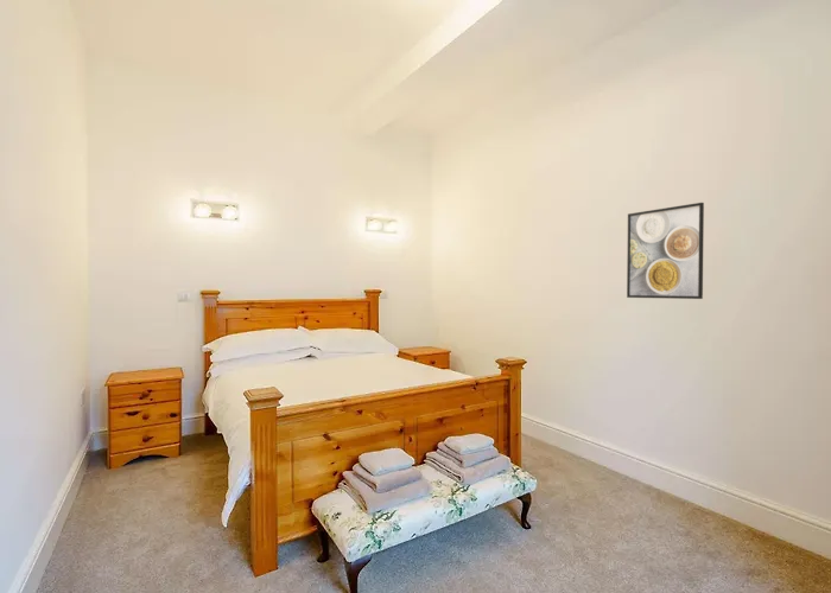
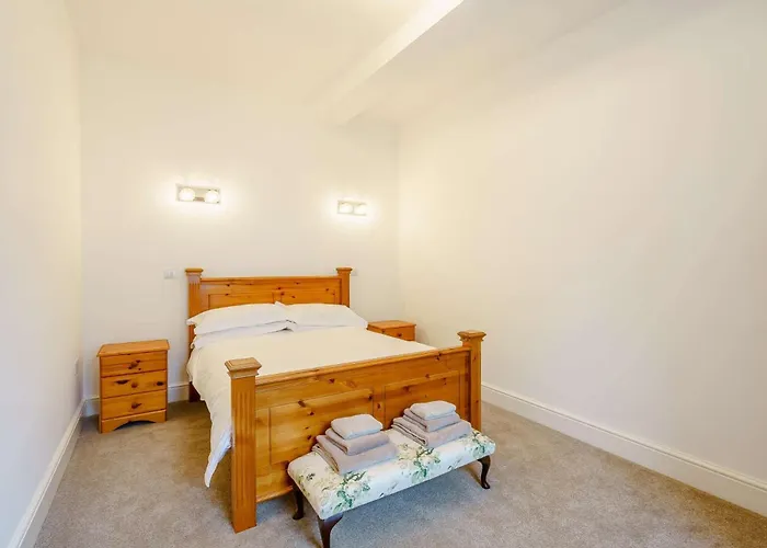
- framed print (662, 253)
